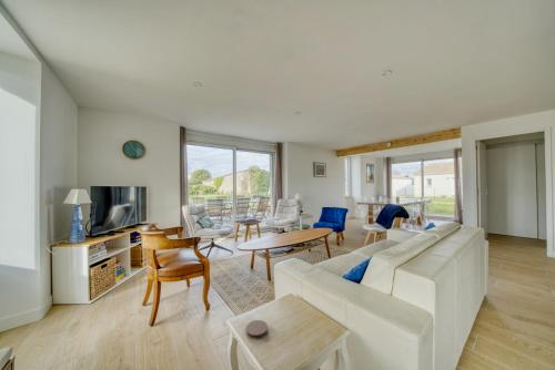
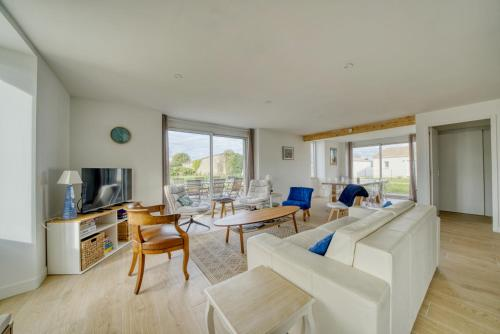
- coaster (256, 328)
